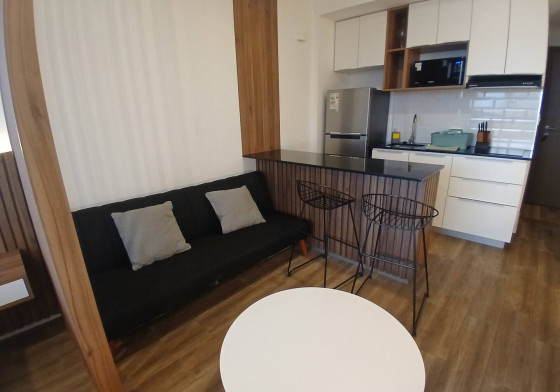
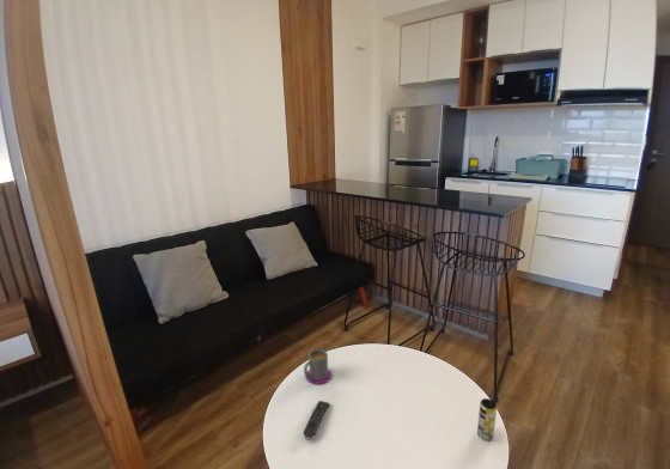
+ beverage can (486, 419)
+ remote control (316, 419)
+ mug (317, 365)
